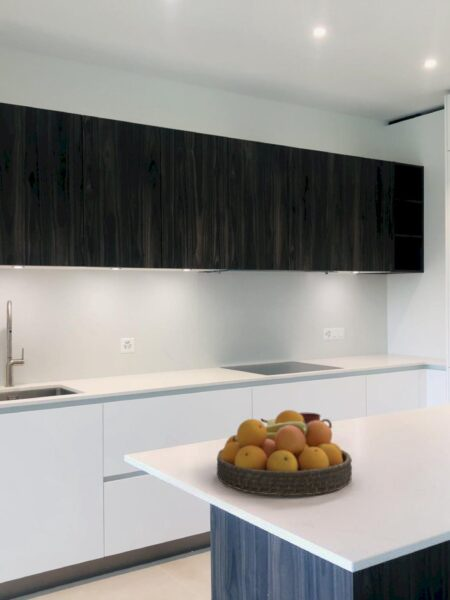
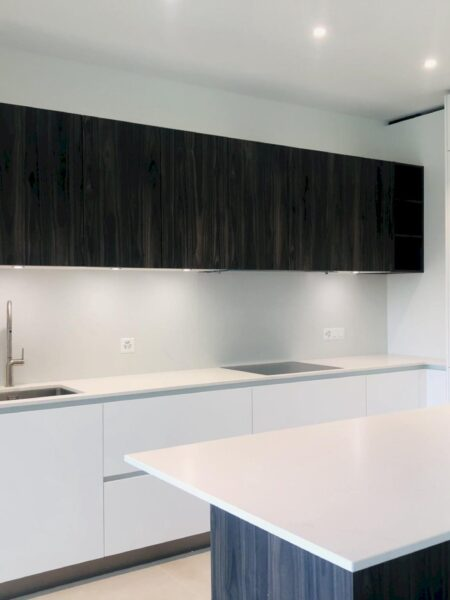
- mug (309, 422)
- fruit bowl (283, 445)
